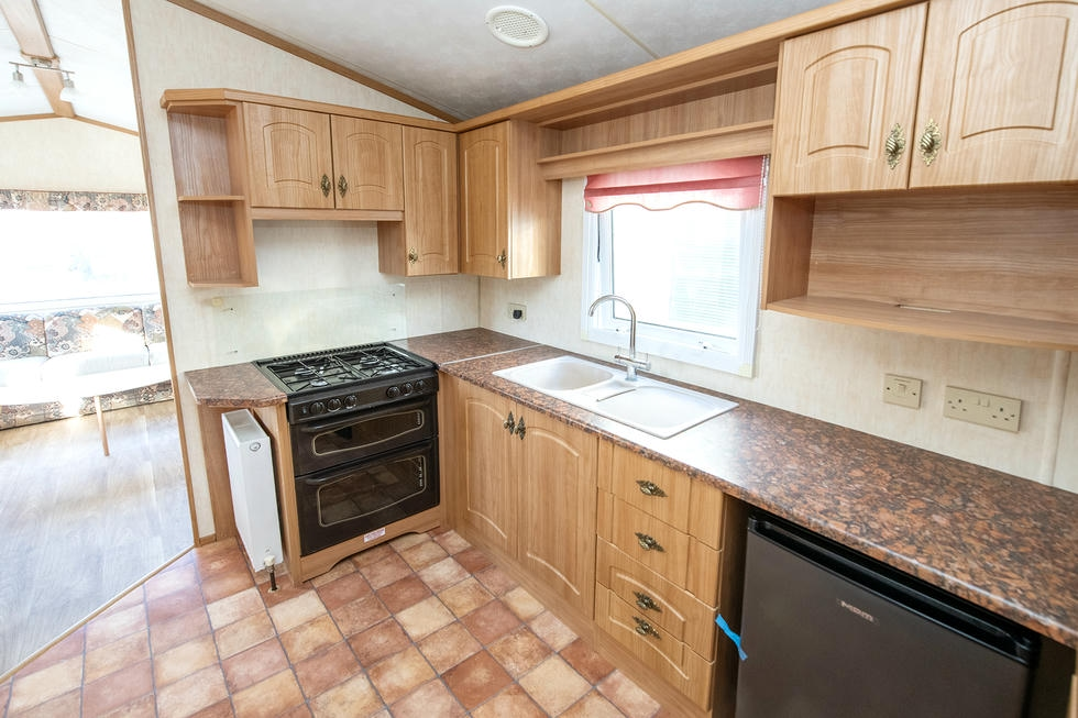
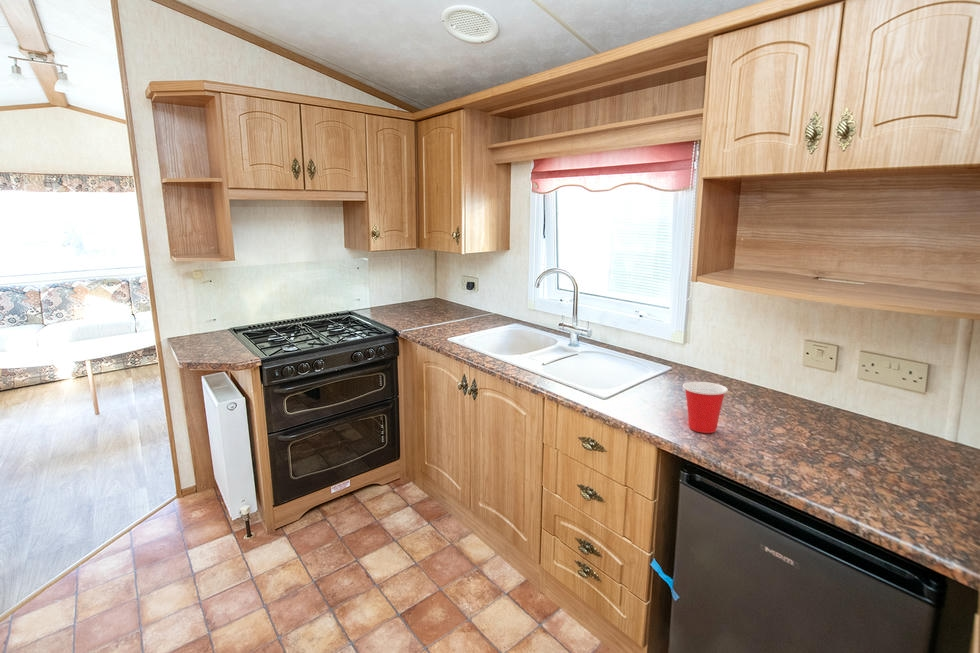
+ cup (703, 407)
